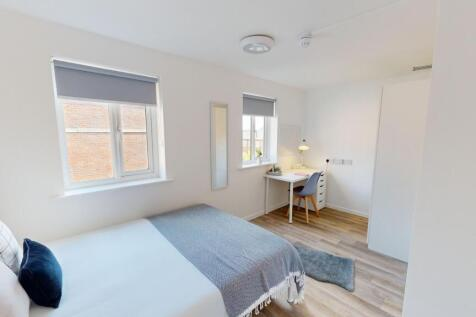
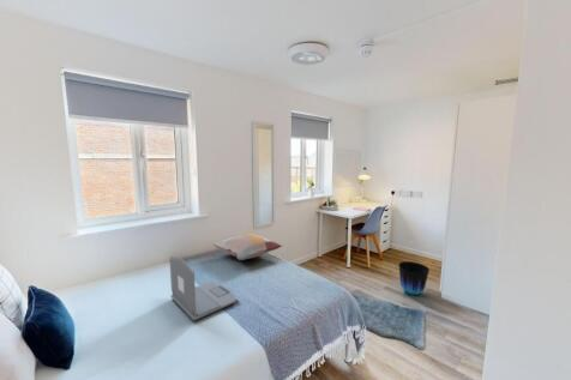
+ laptop (205, 283)
+ decorative pillow (247, 245)
+ vase (413, 279)
